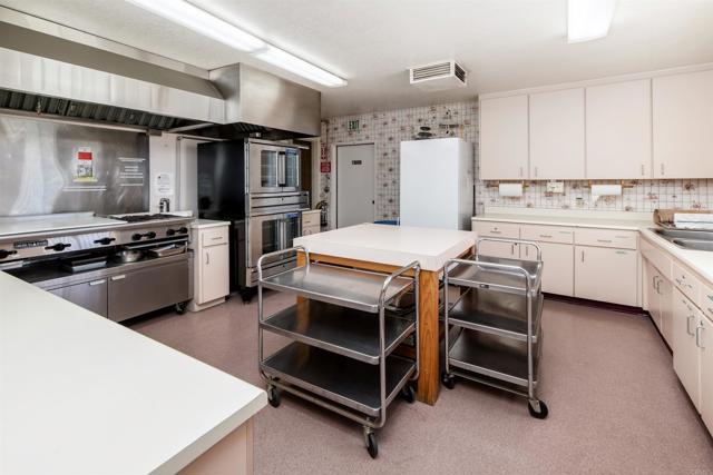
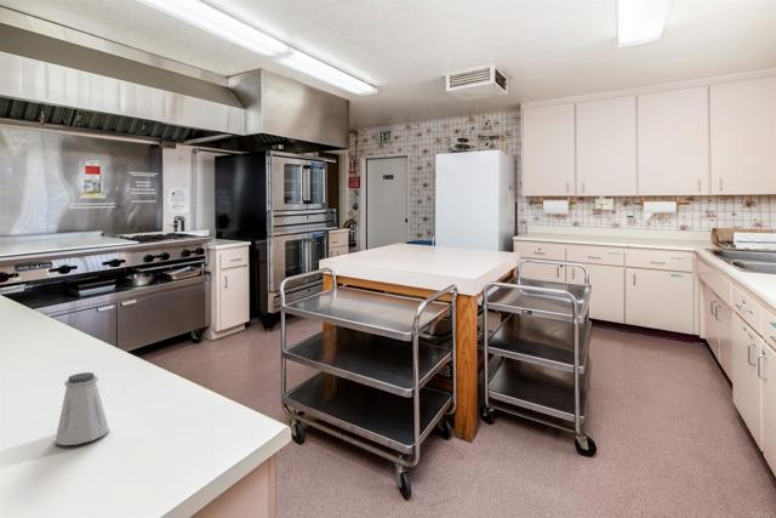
+ saltshaker (81, 405)
